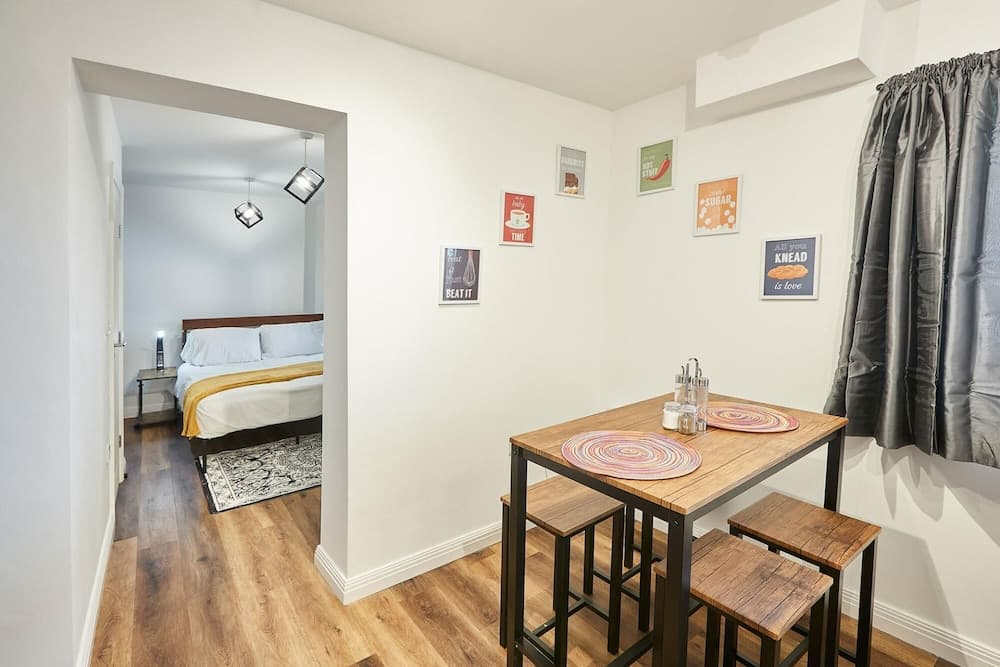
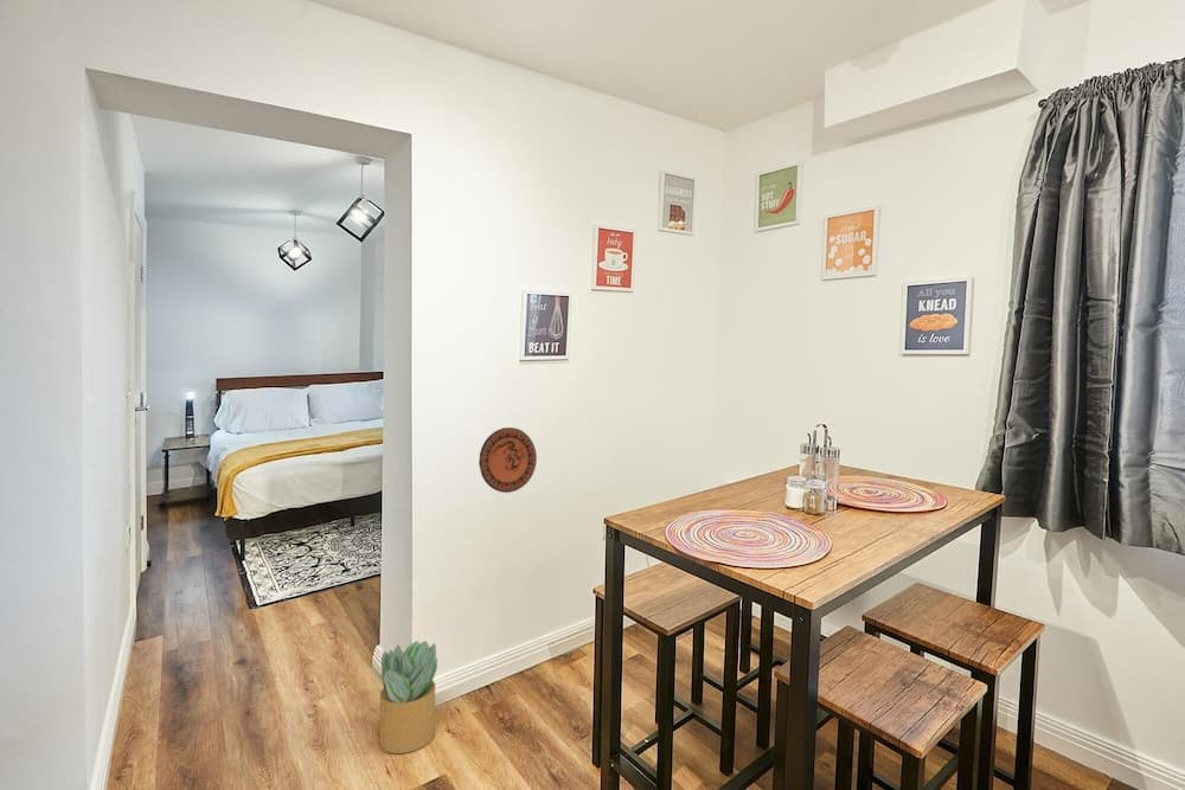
+ decorative plate (507, 460)
+ potted plant (403, 695)
